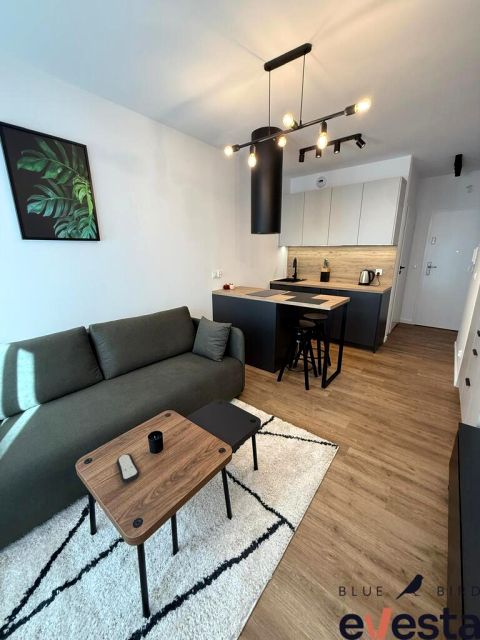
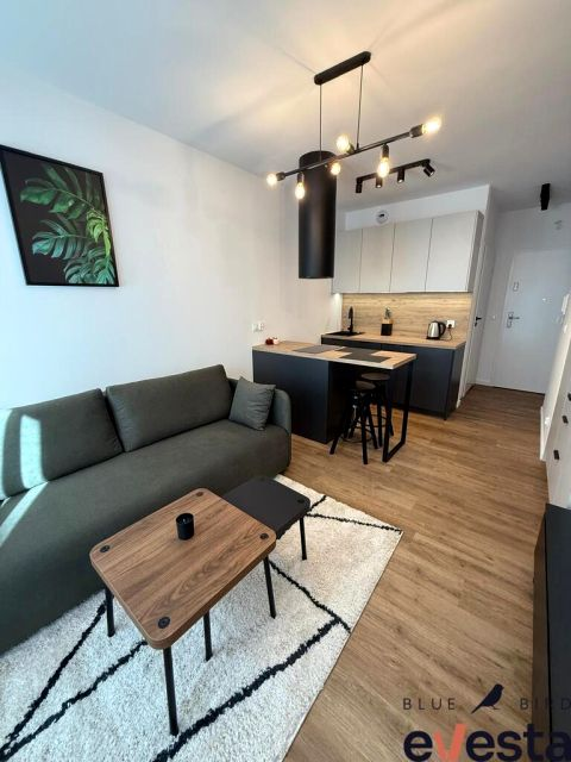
- remote control (127, 466)
